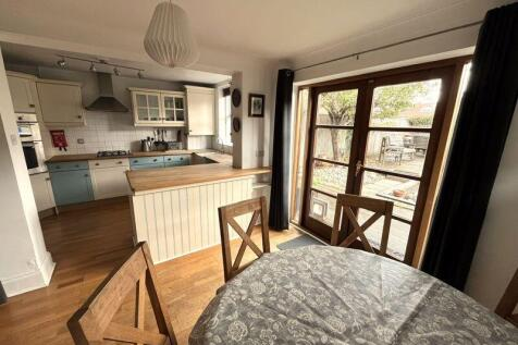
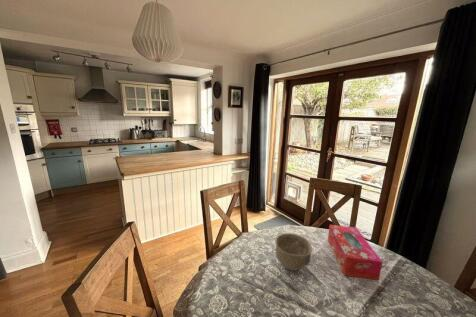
+ bowl (292, 254)
+ tissue box (350, 248)
